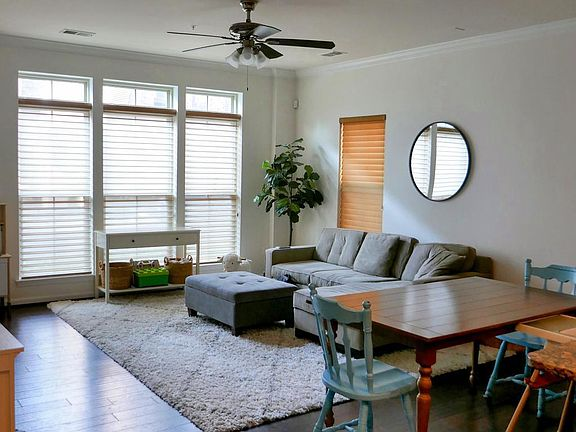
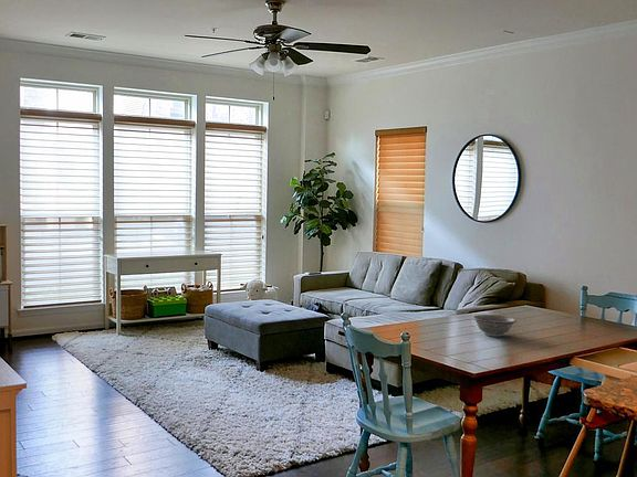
+ decorative bowl (493, 326)
